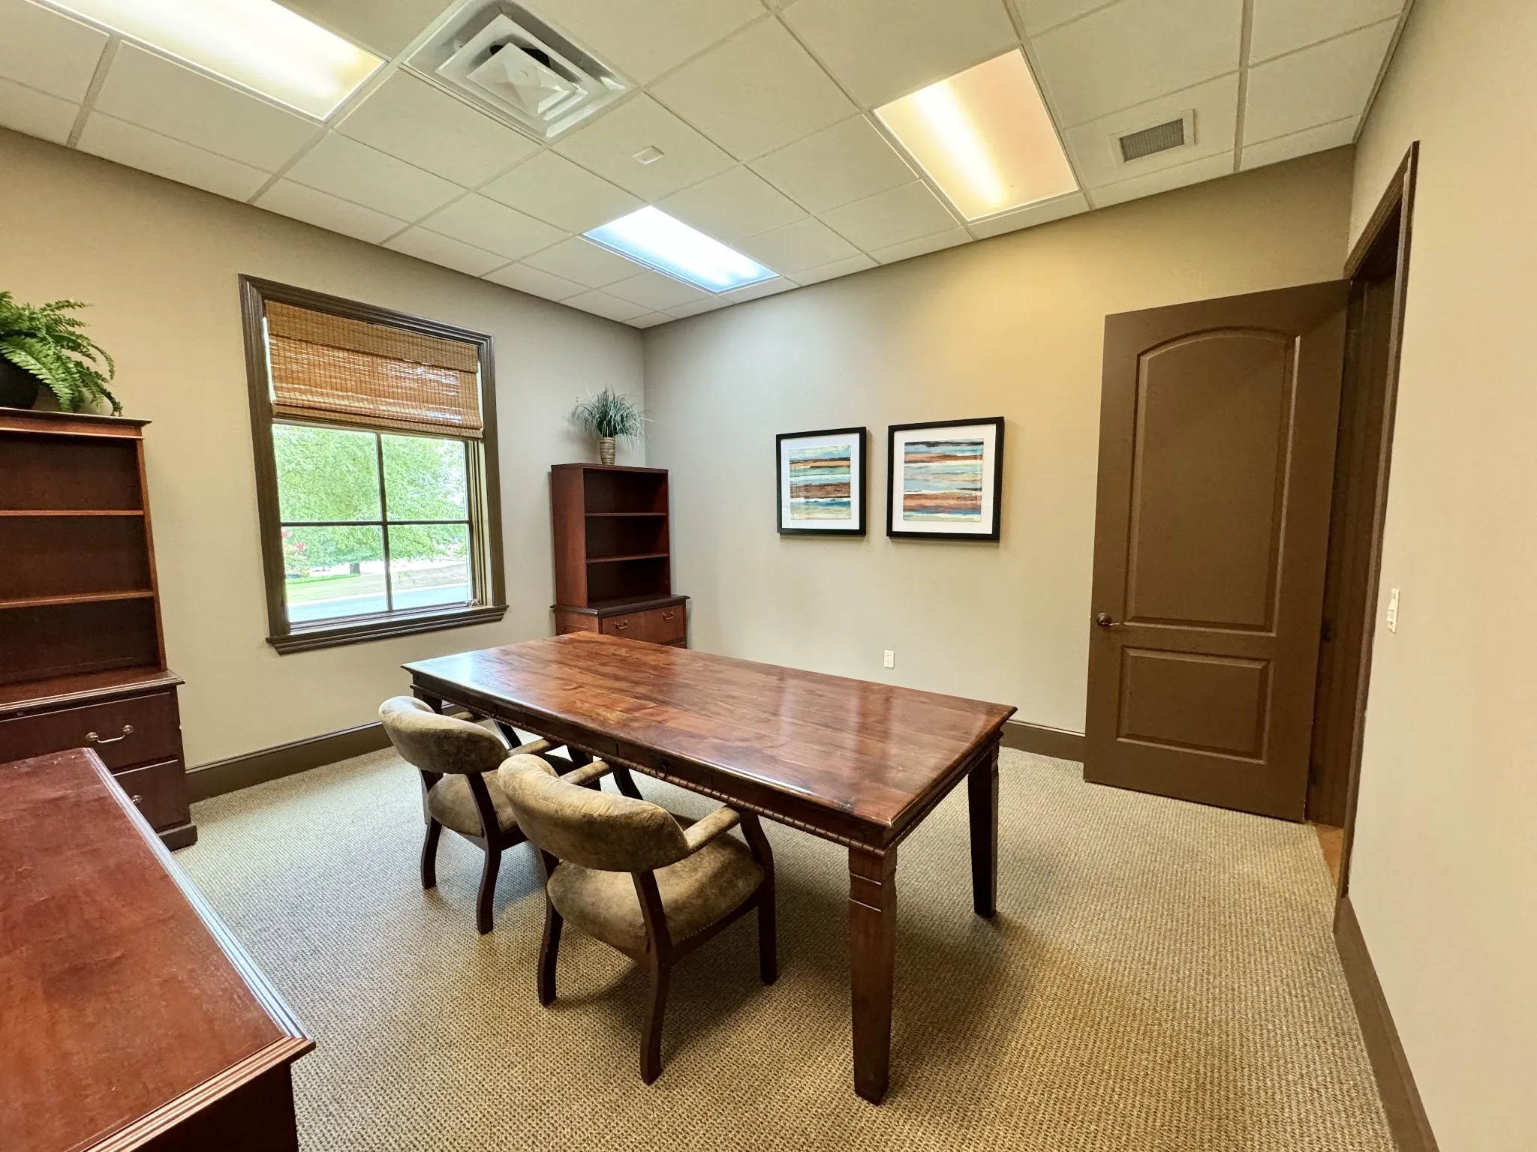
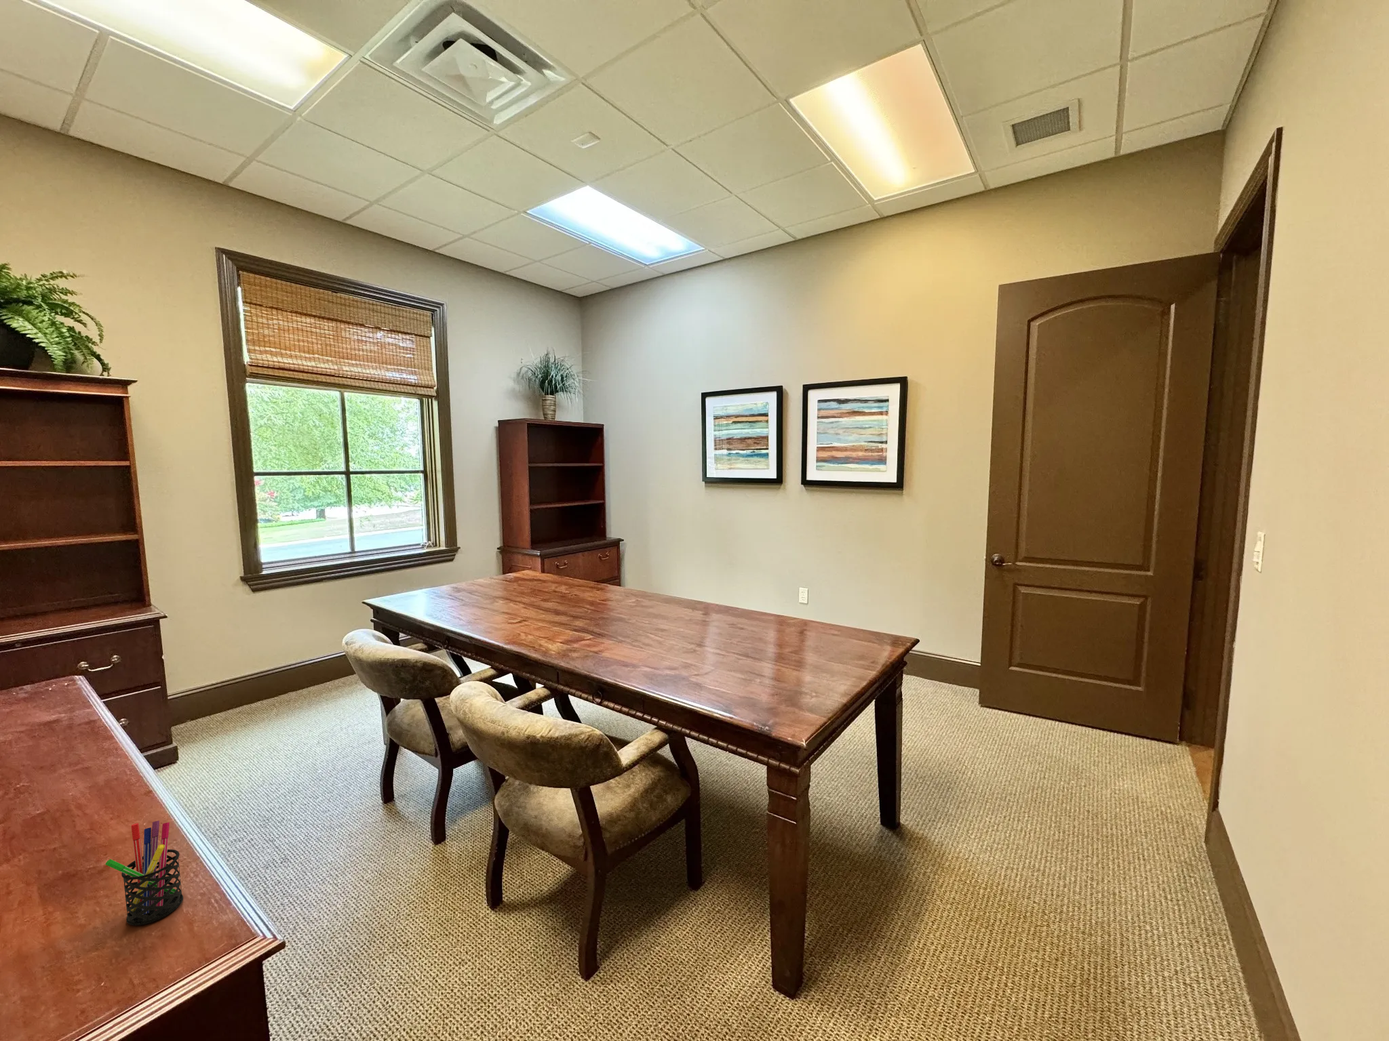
+ pen holder (143, 872)
